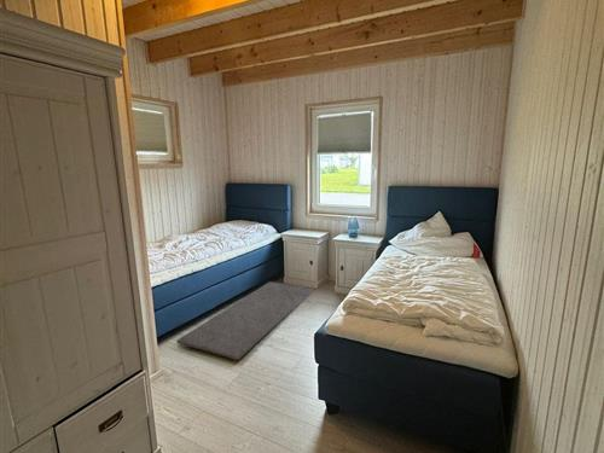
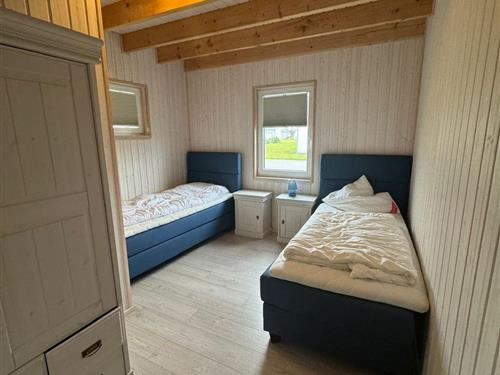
- rug (257, 310)
